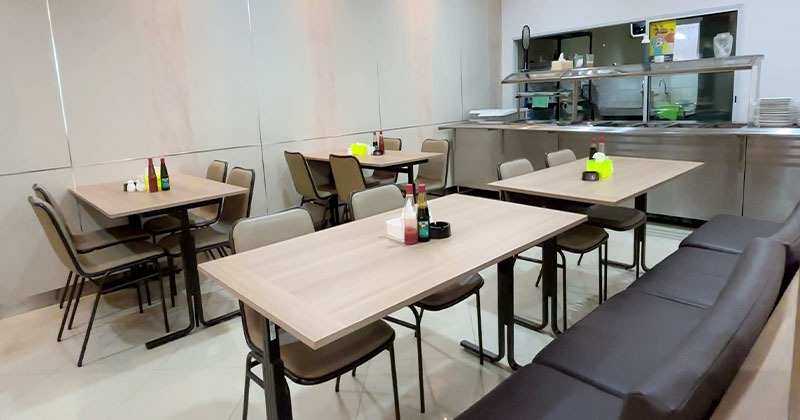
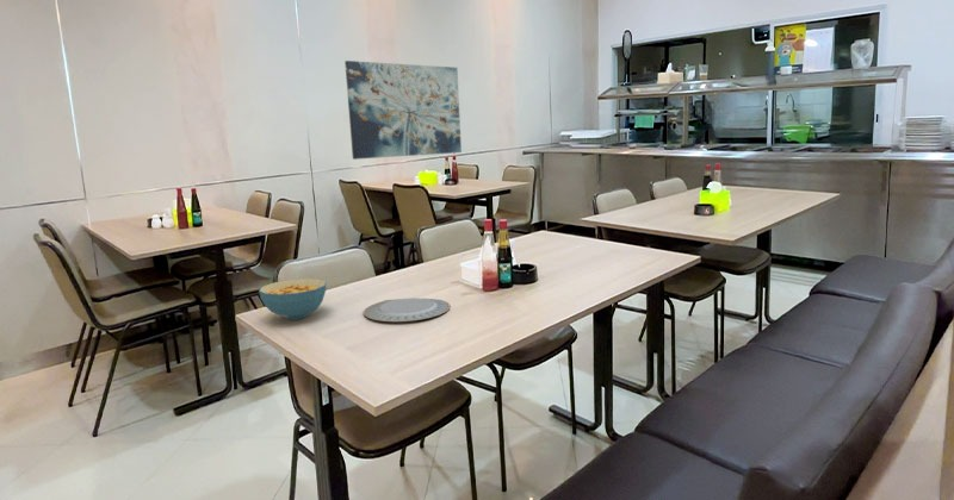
+ wall art (408, 111)
+ cereal bowl (295, 301)
+ chinaware (407, 306)
